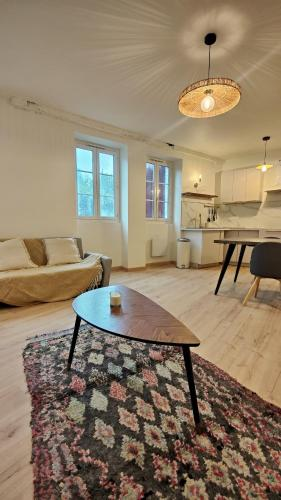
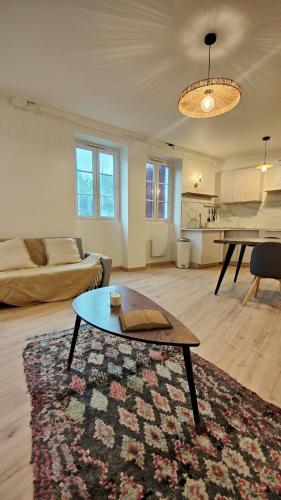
+ book (144, 318)
